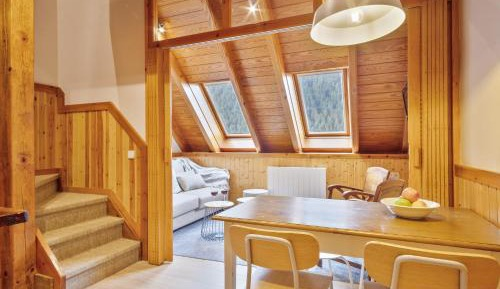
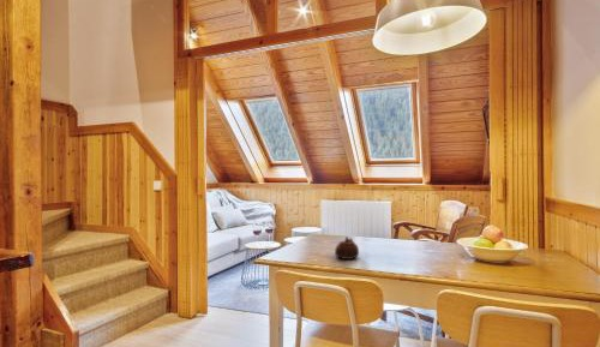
+ teapot (347, 246)
